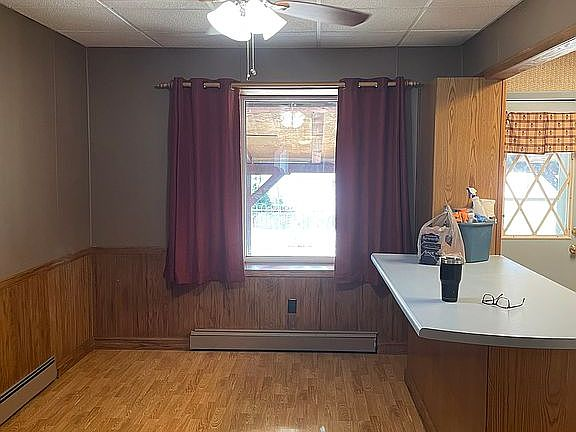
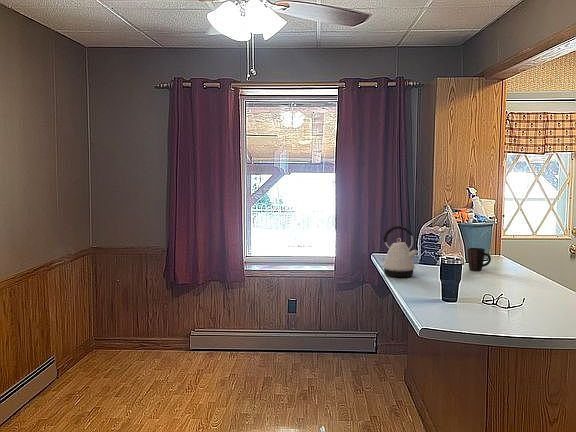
+ kettle (399, 250)
+ mug (478, 259)
